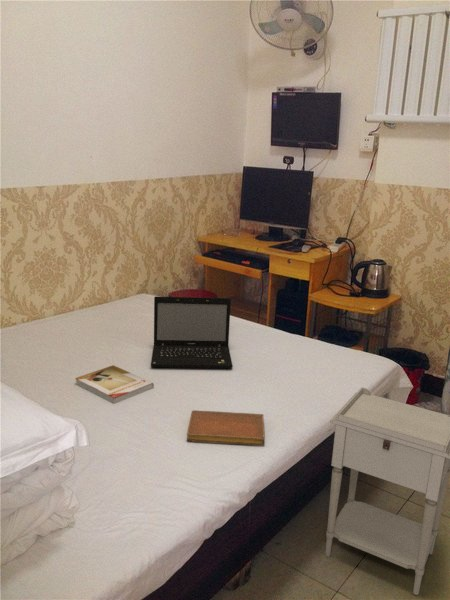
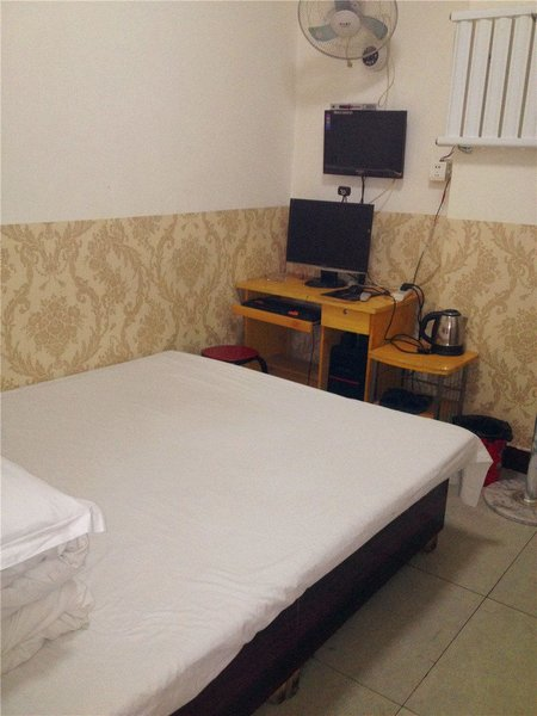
- nightstand (389, 481)
- laptop (192, 332)
- notebook (226, 426)
- book (114, 383)
